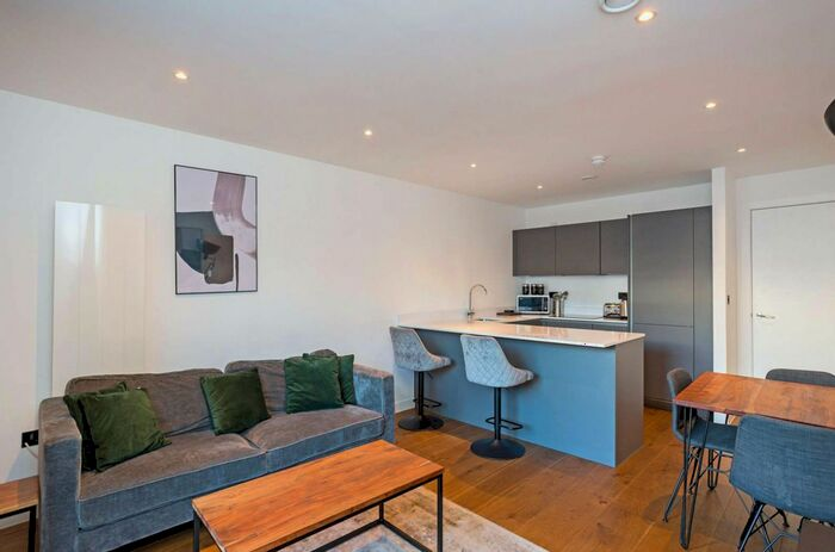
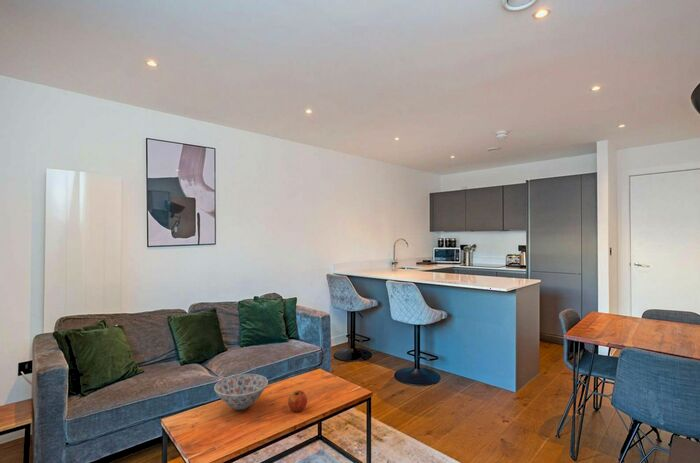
+ bowl (241, 395)
+ fruit (297, 399)
